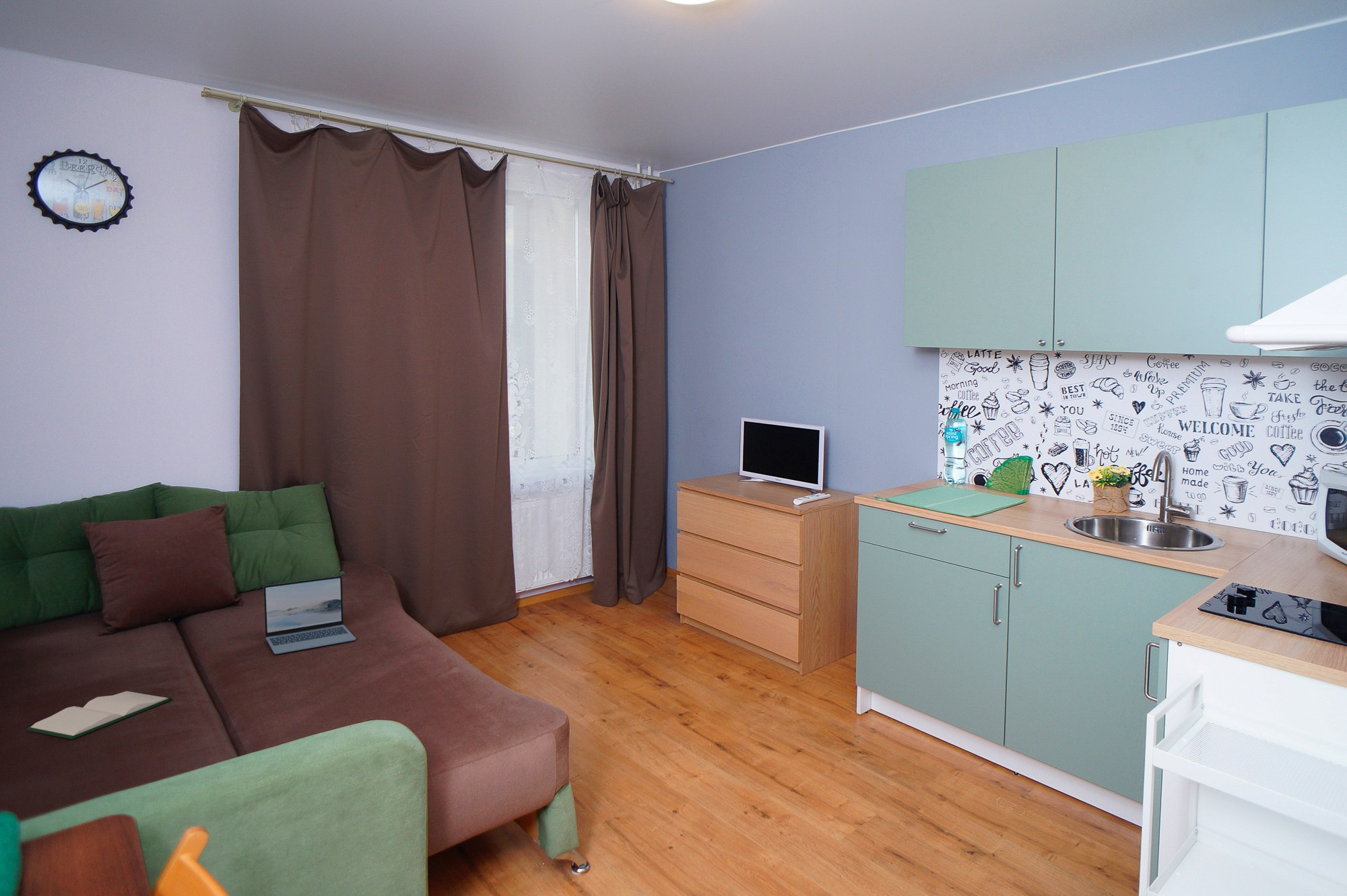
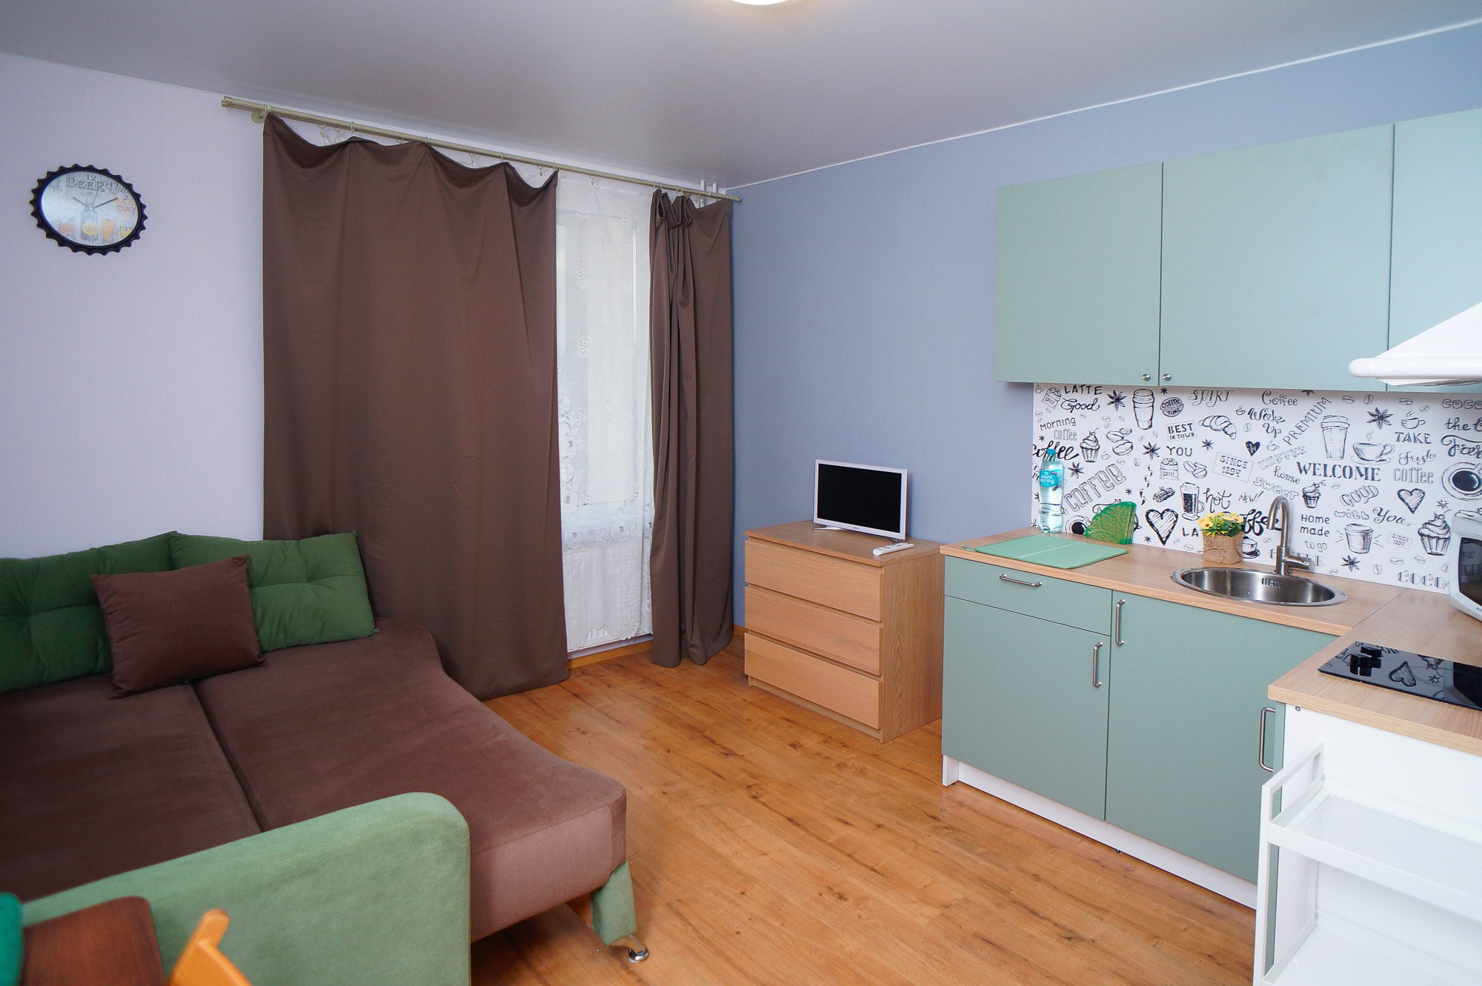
- laptop (310, 613)
- hardback book (102, 710)
